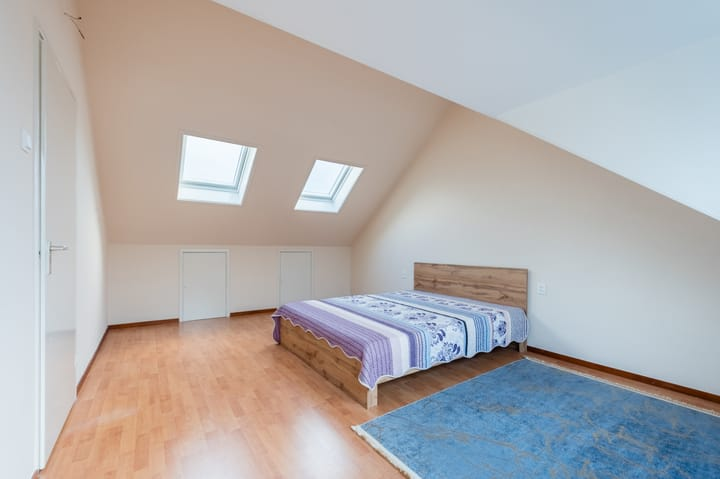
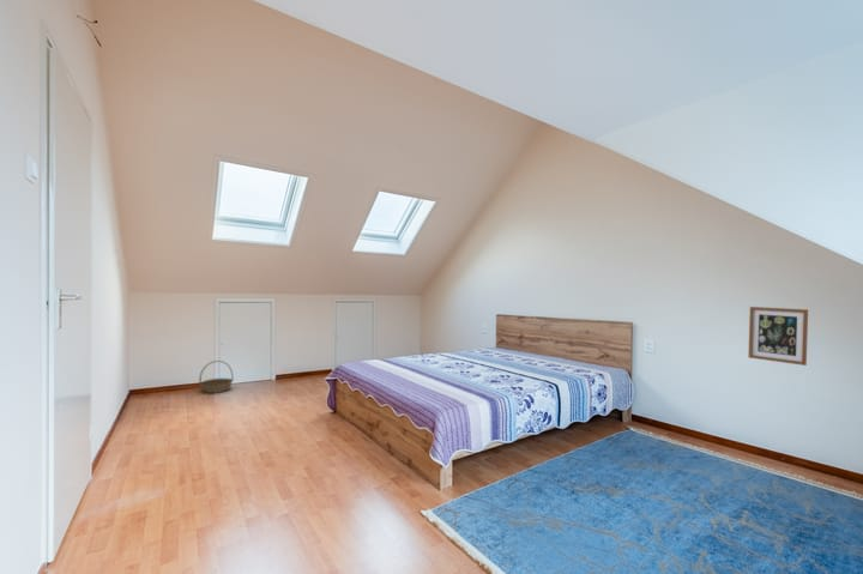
+ basket (216, 379)
+ wall art (777, 334)
